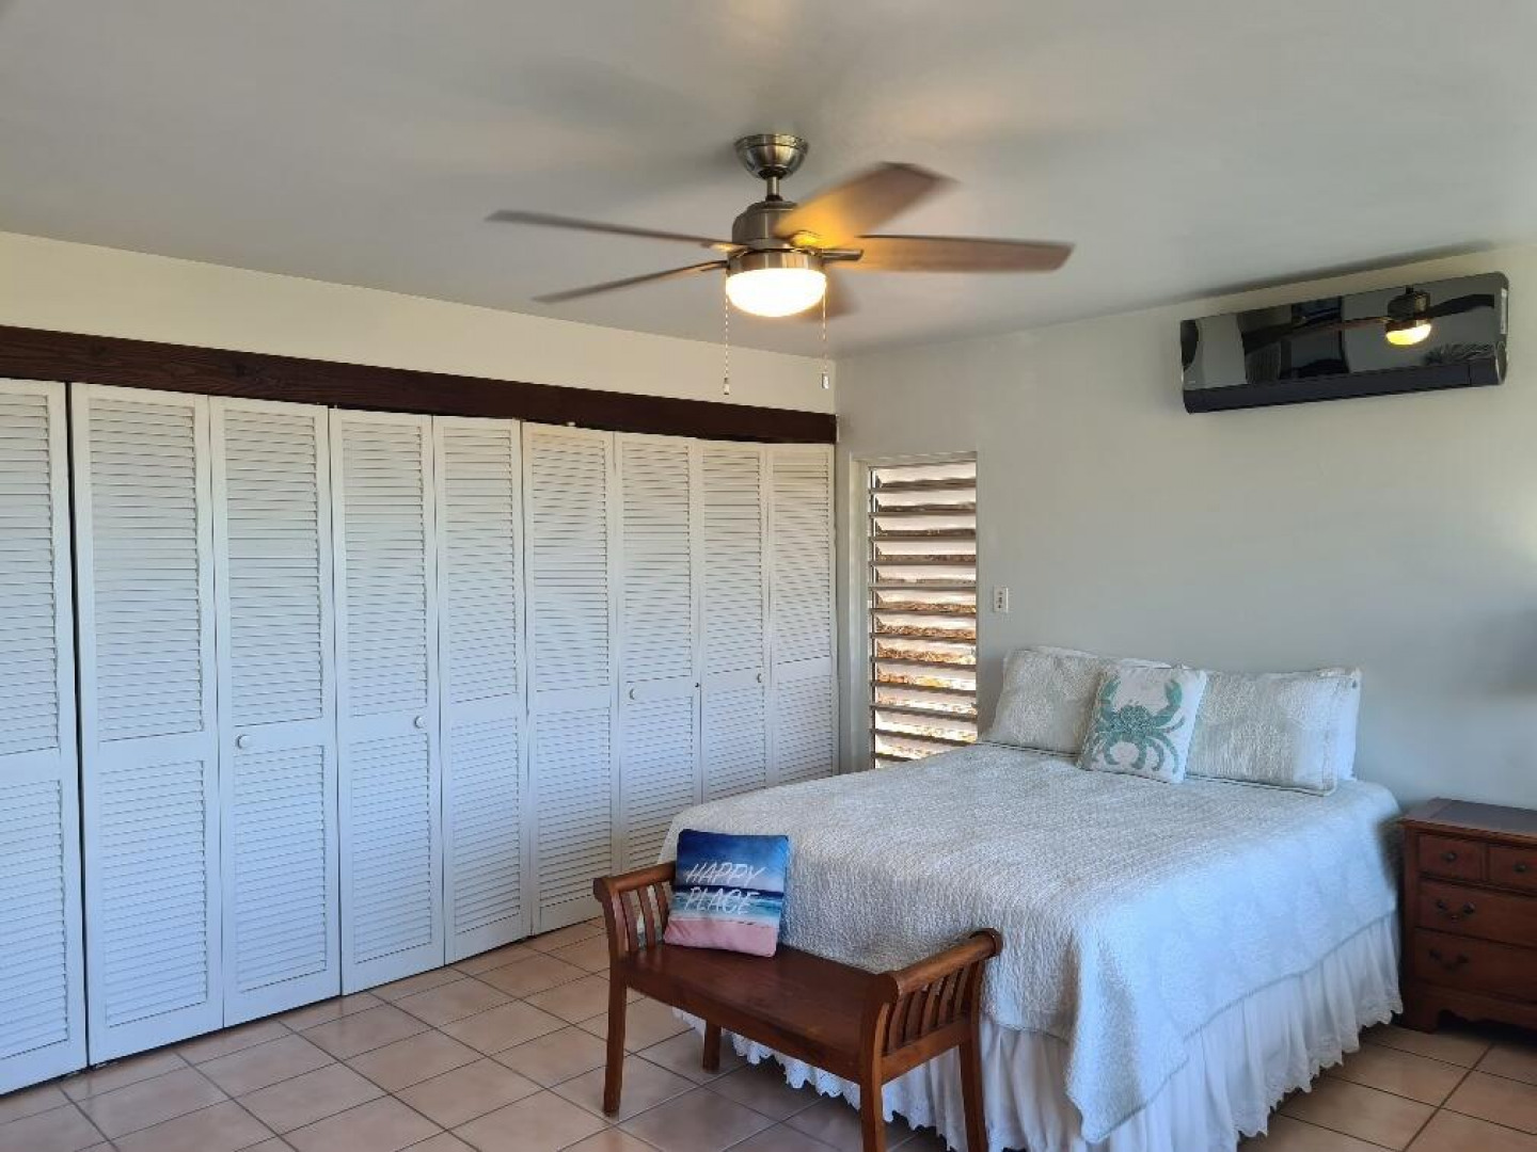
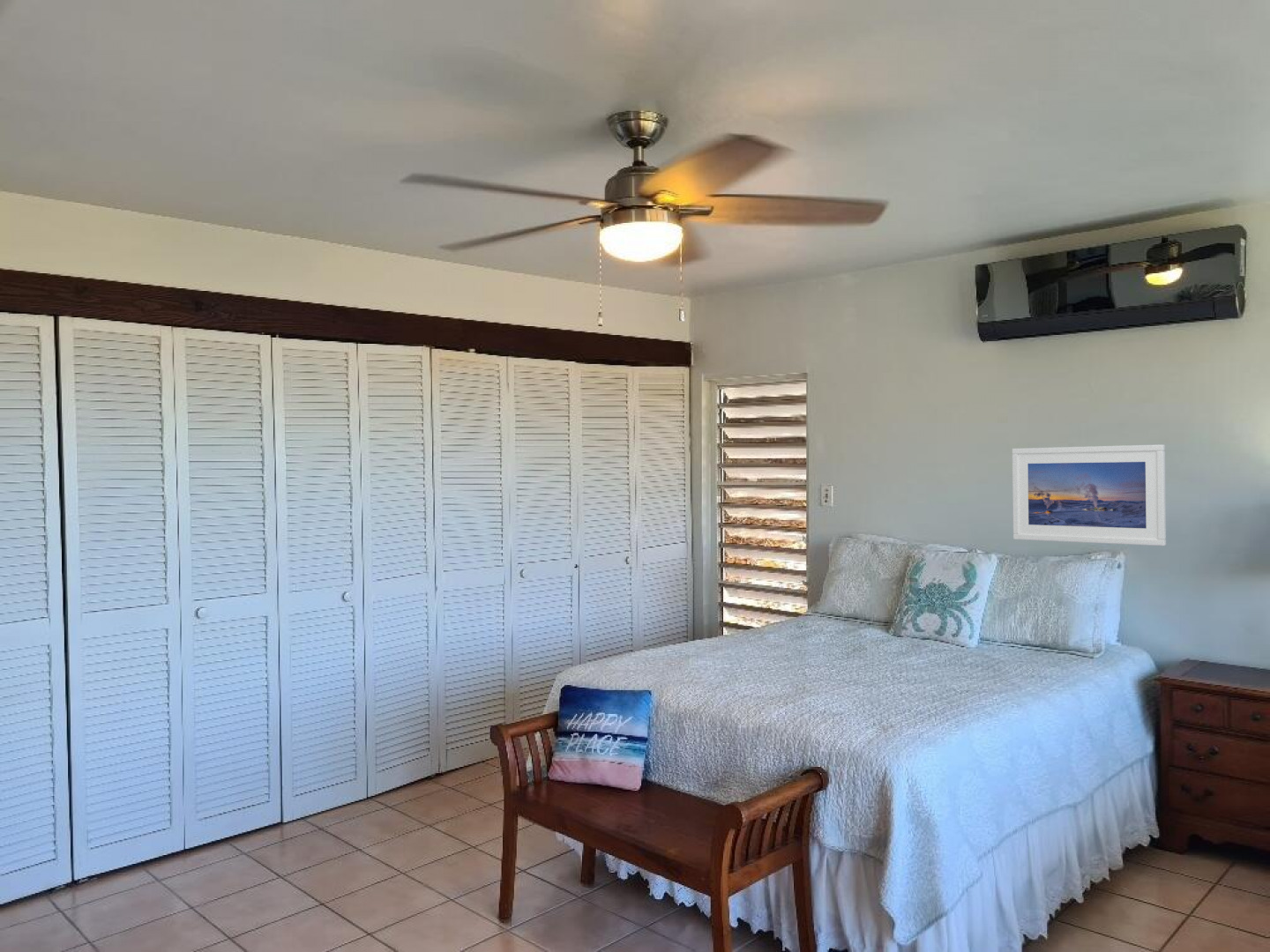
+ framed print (1085, 495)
